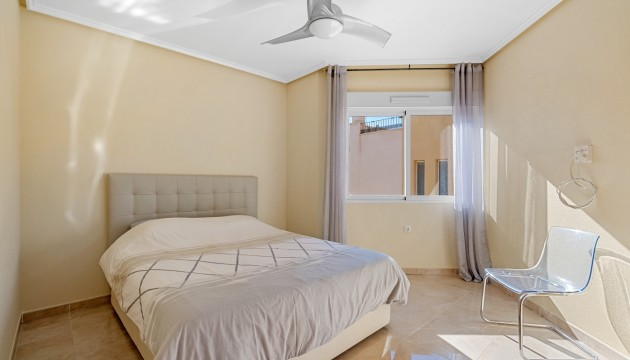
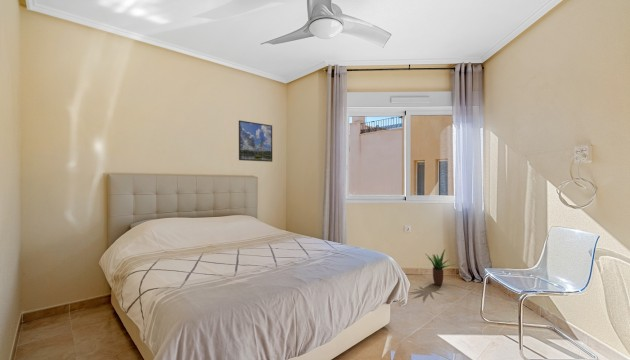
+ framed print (256, 142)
+ potted plant (439, 266)
